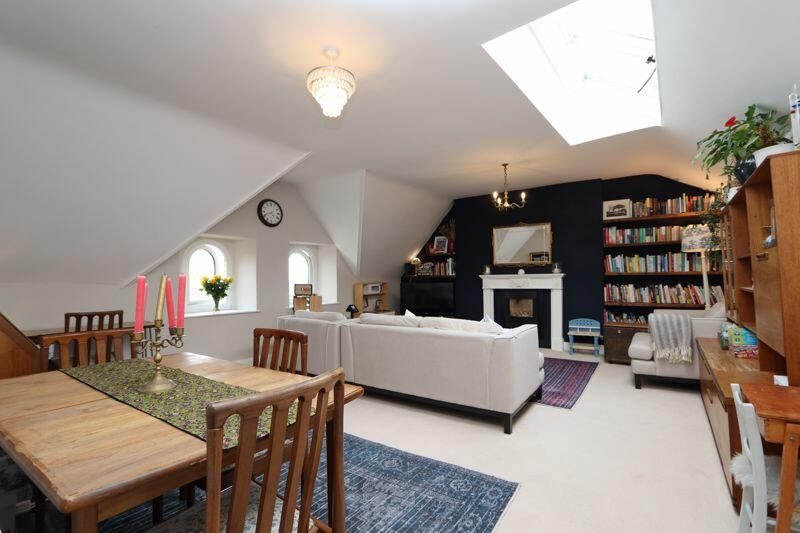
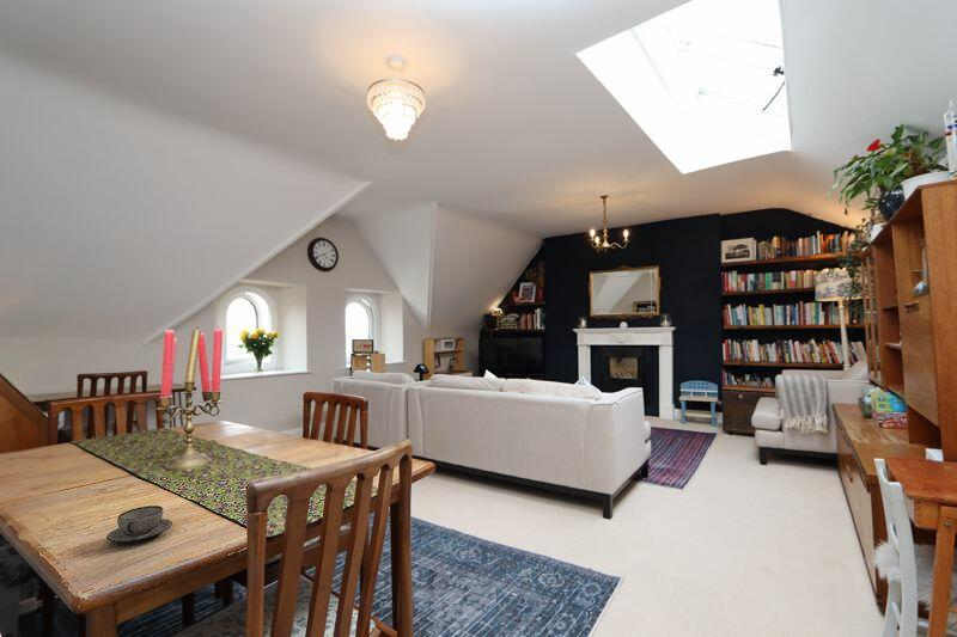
+ teacup (140, 523)
